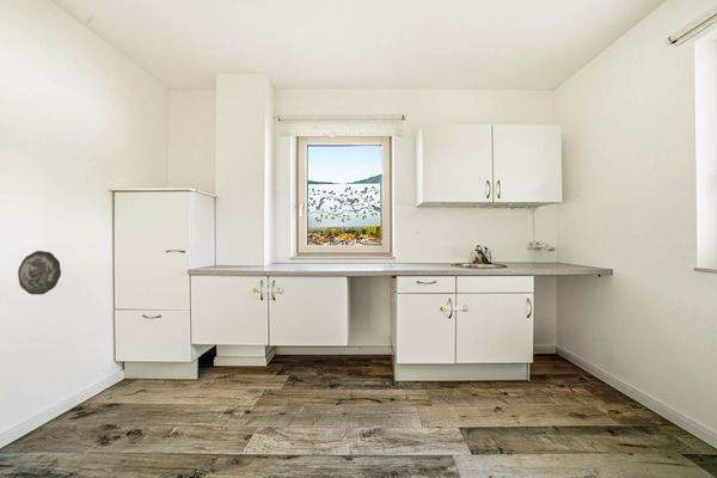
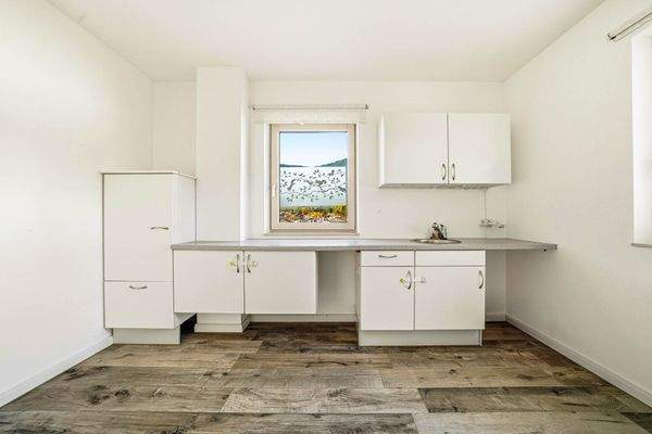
- decorative plate (38, 272)
